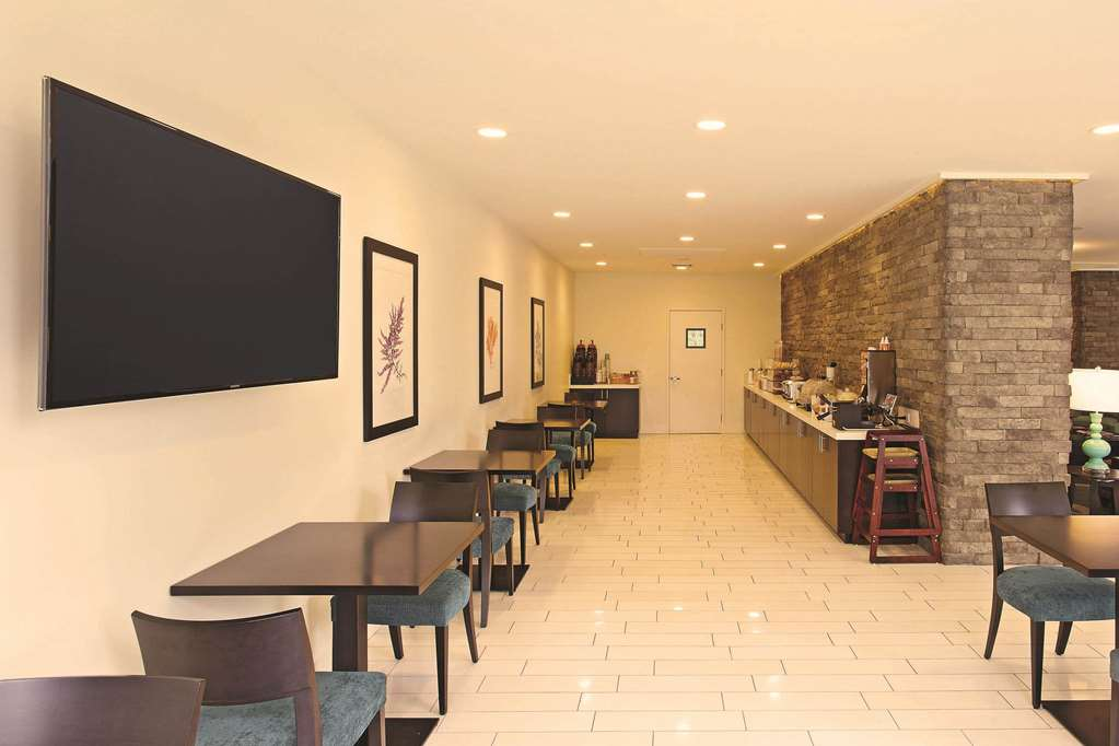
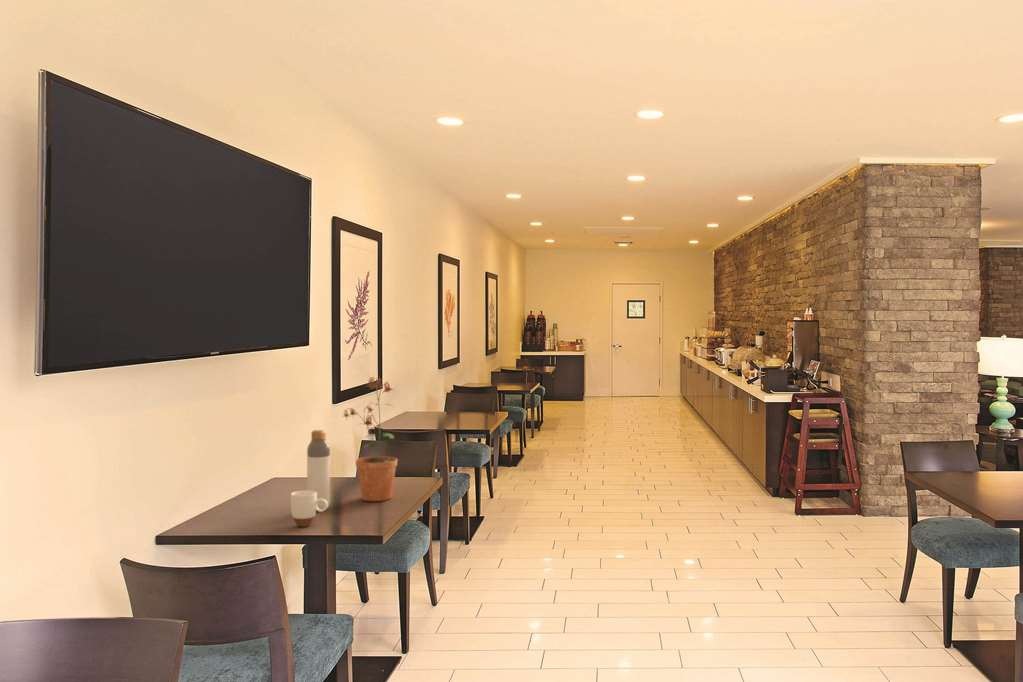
+ mug (309, 509)
+ potted plant (371, 437)
+ bottle (318, 470)
